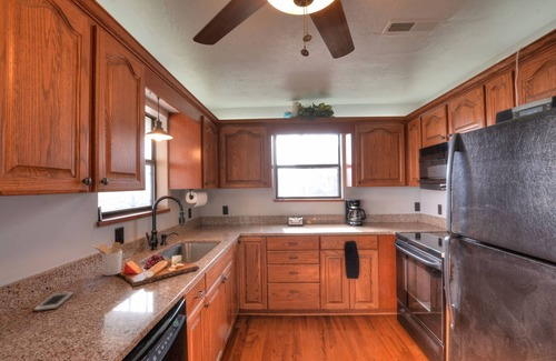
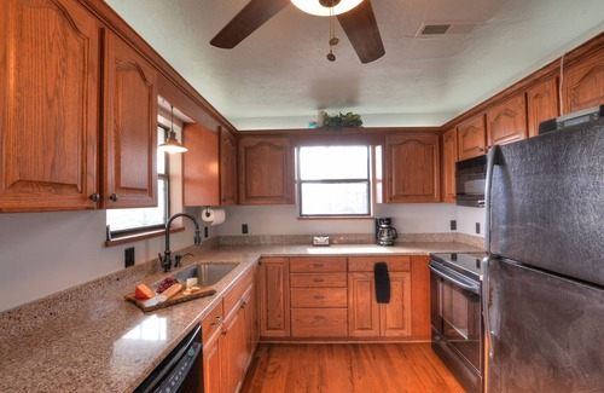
- utensil holder (107, 258)
- cell phone (54, 300)
